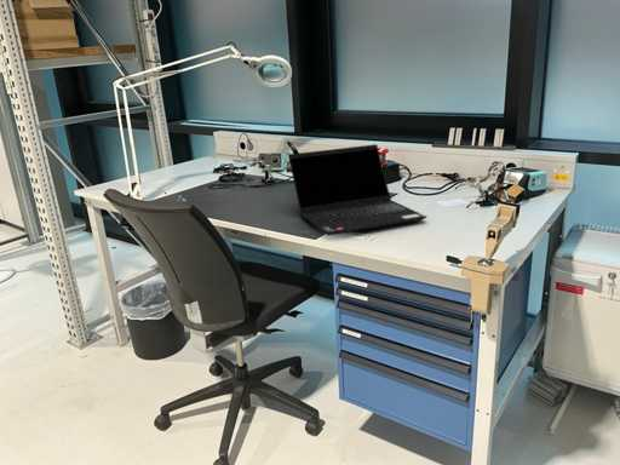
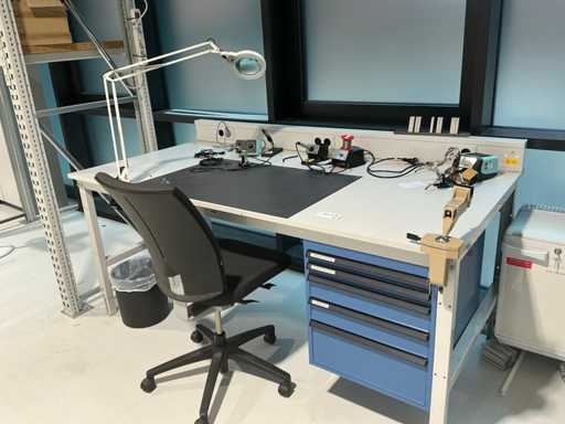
- laptop computer (354, 185)
